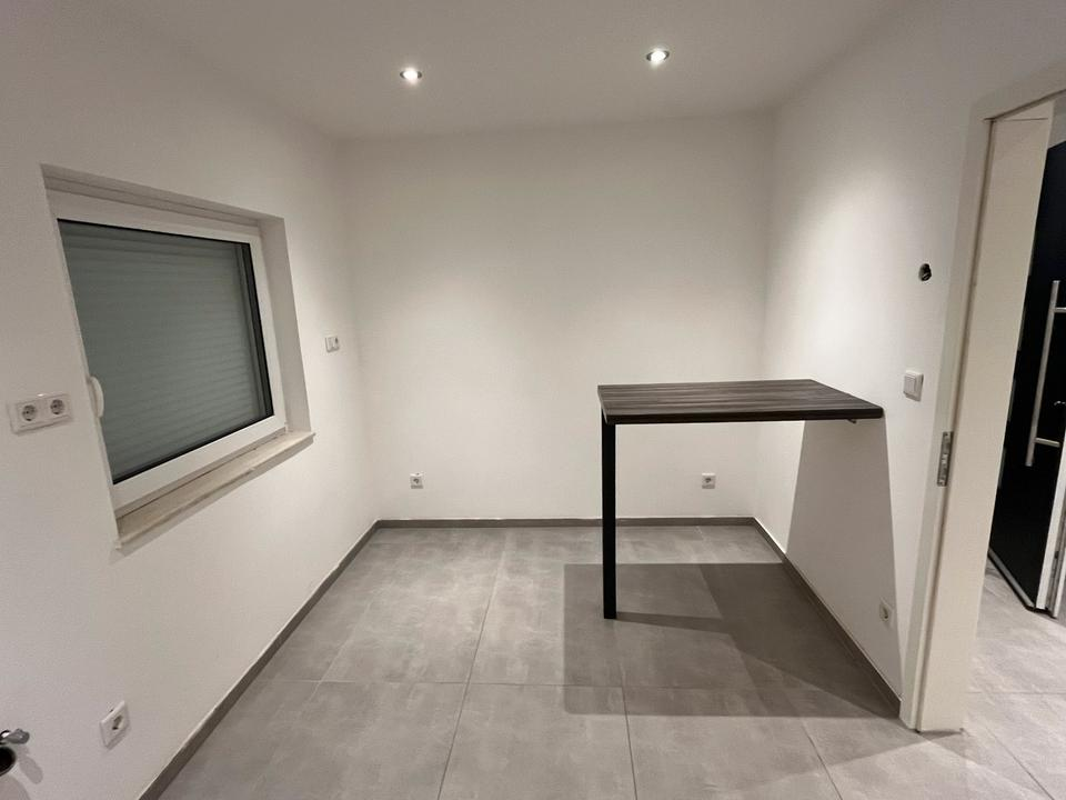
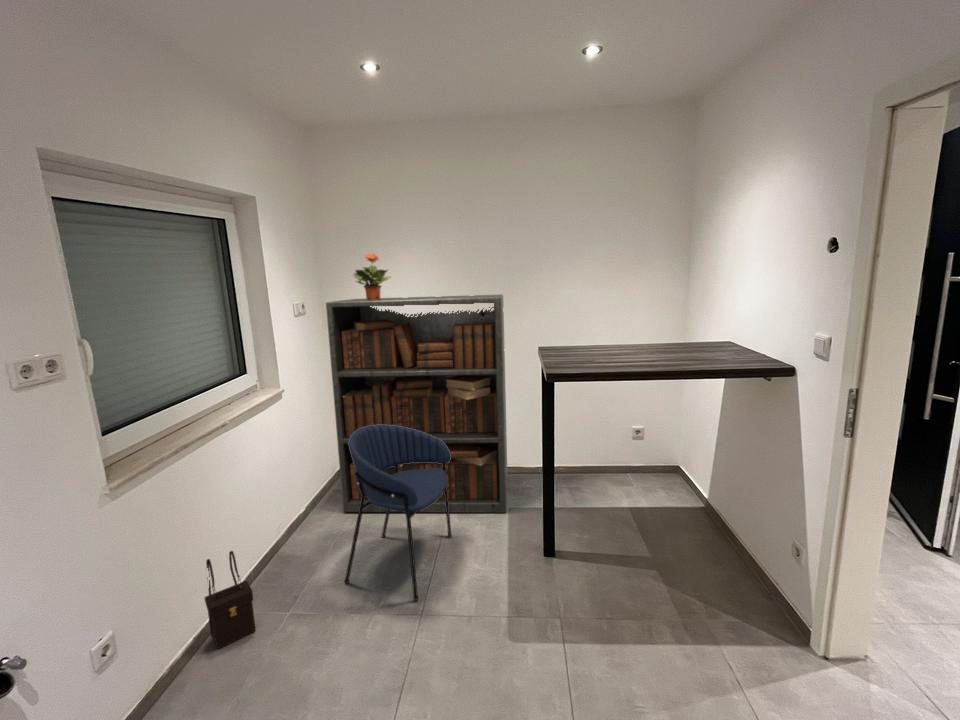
+ bookcase (425, 399)
+ satchel (227, 596)
+ potted plant (372, 276)
+ chair (402, 498)
